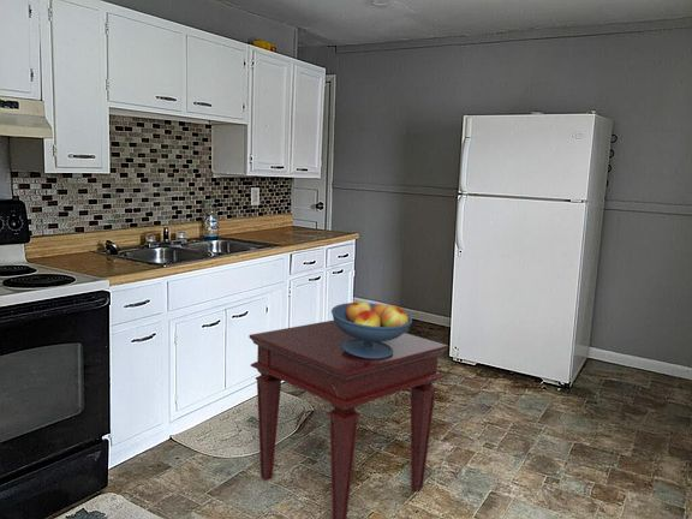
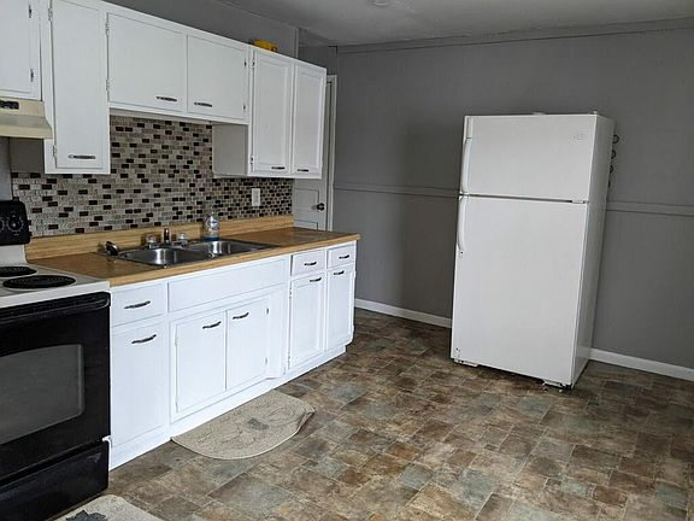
- fruit bowl (368, 327)
- side table (345, 412)
